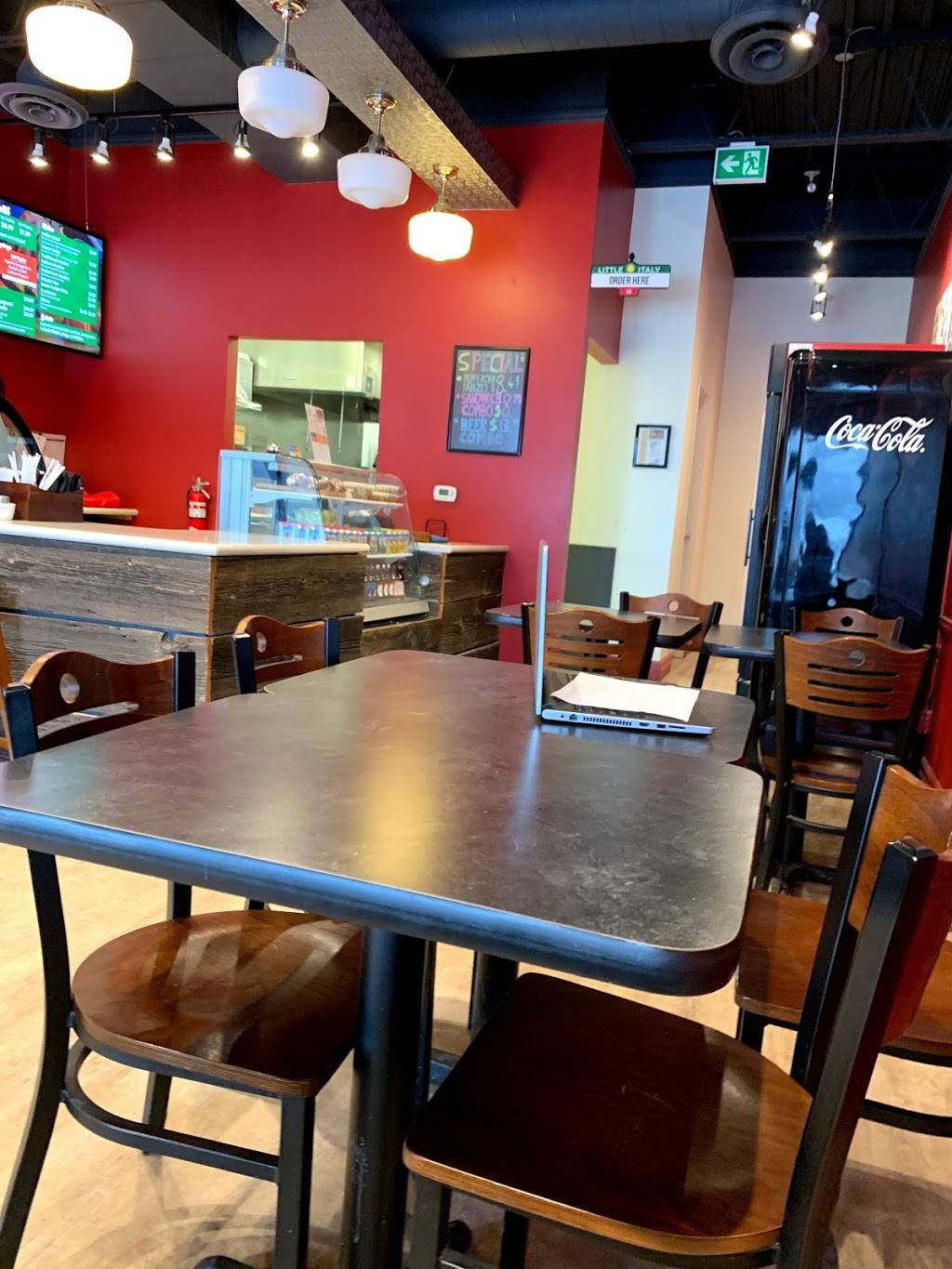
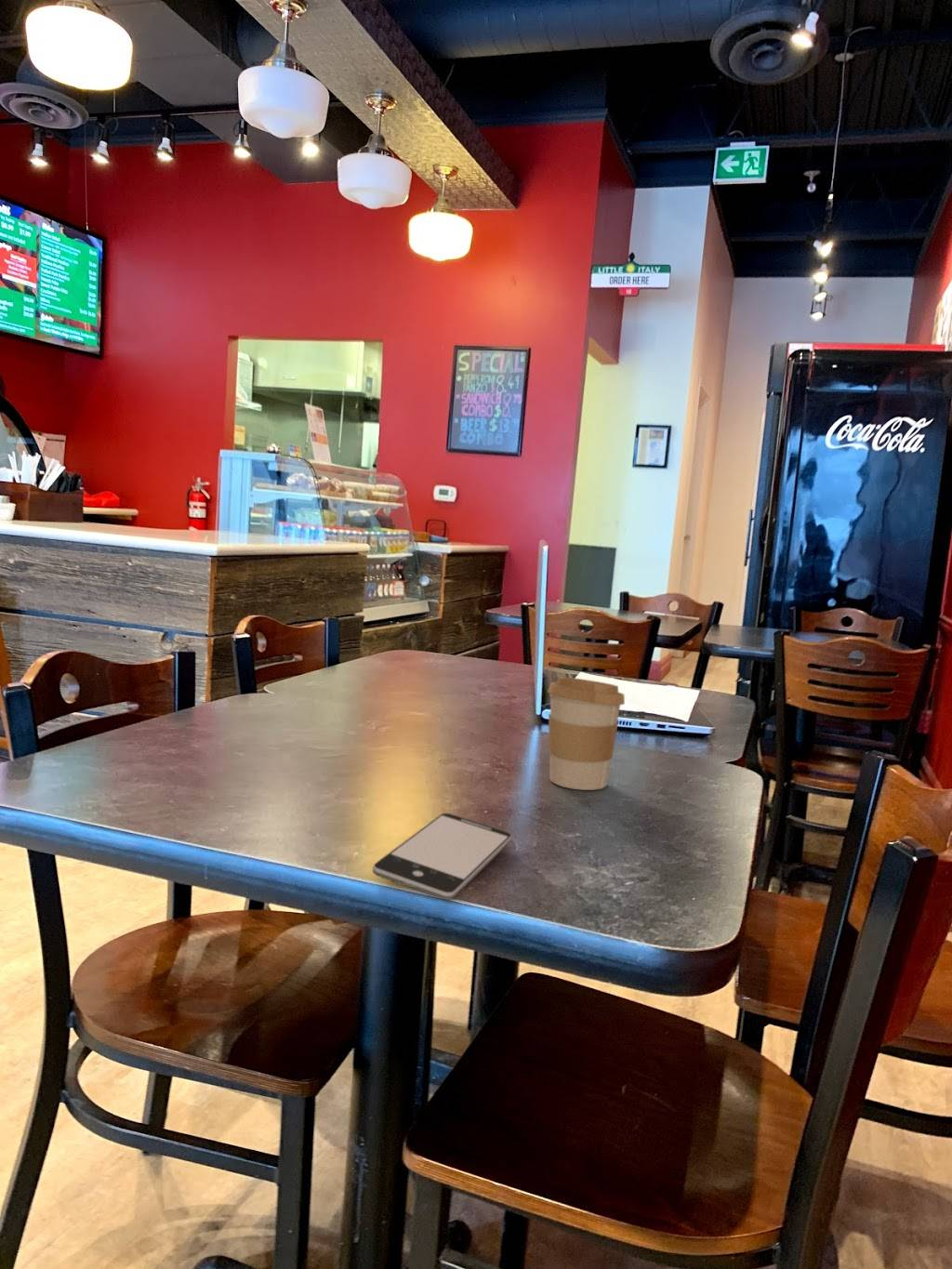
+ smartphone (446, 852)
+ coffee cup (583, 730)
